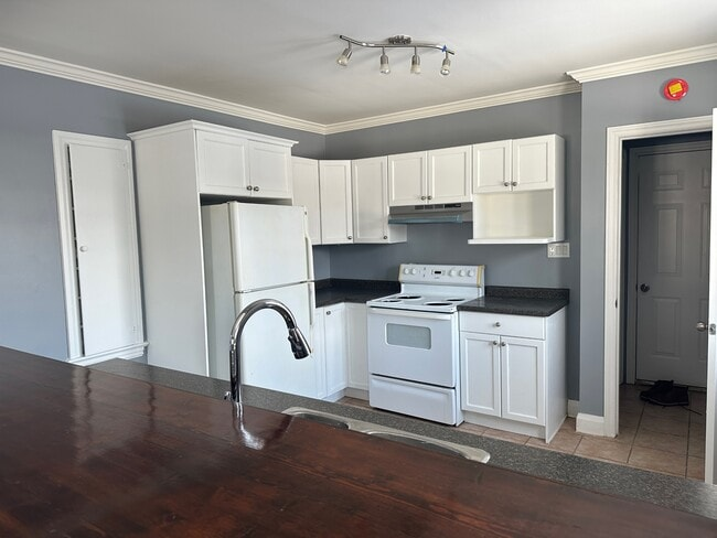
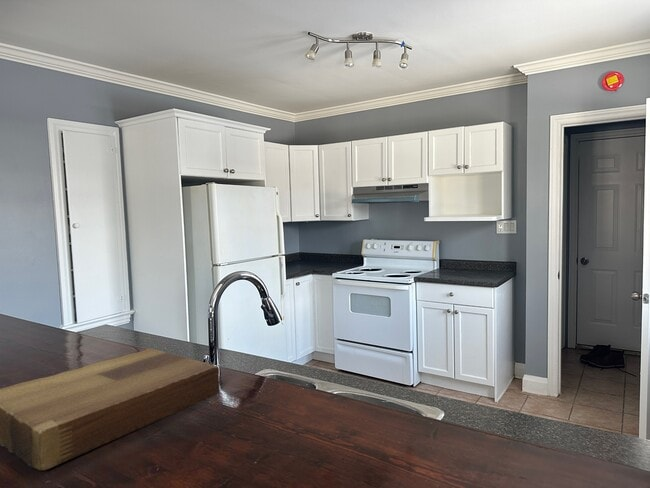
+ cutting board (106, 393)
